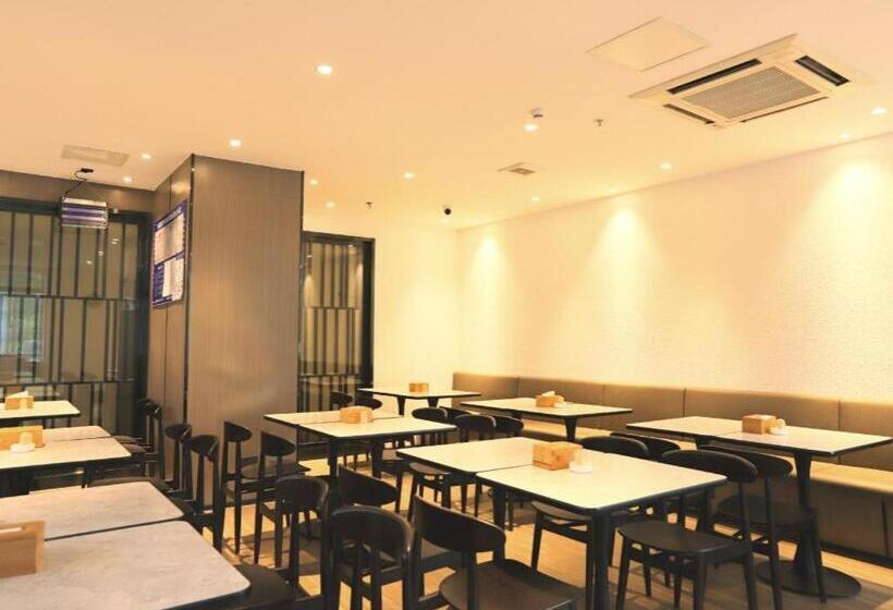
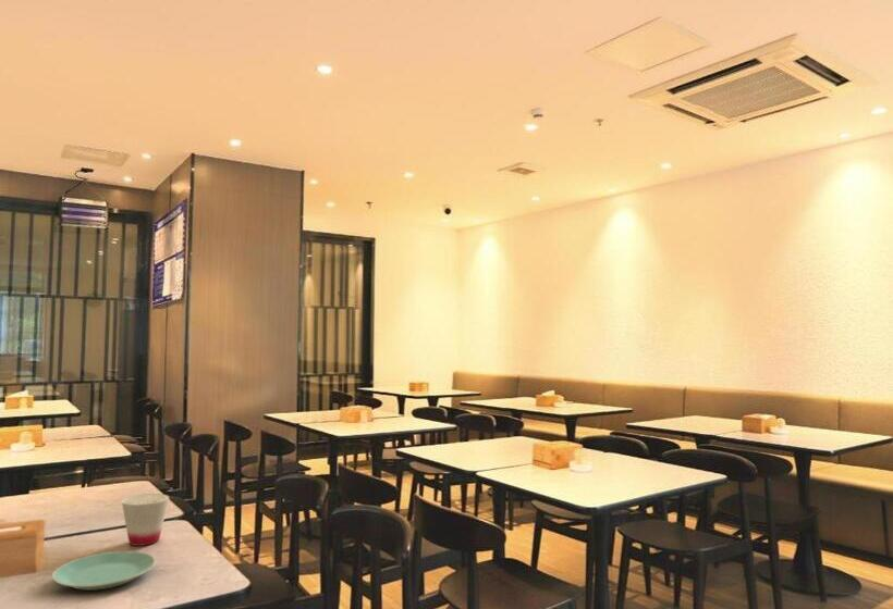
+ plate (105, 572)
+ cup (145, 520)
